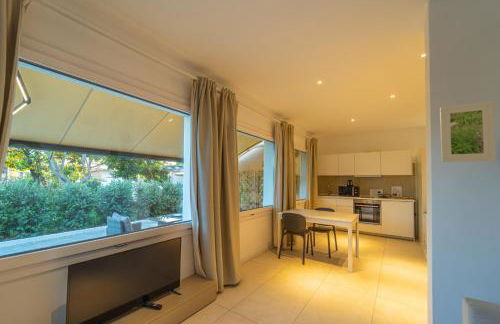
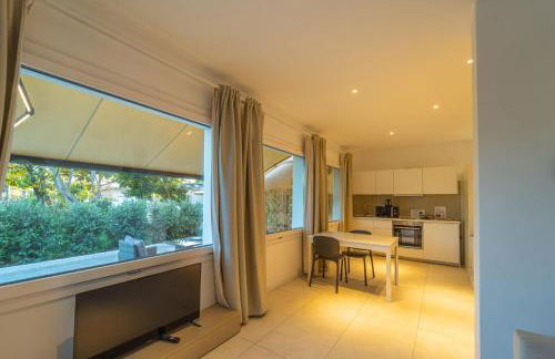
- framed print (466, 132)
